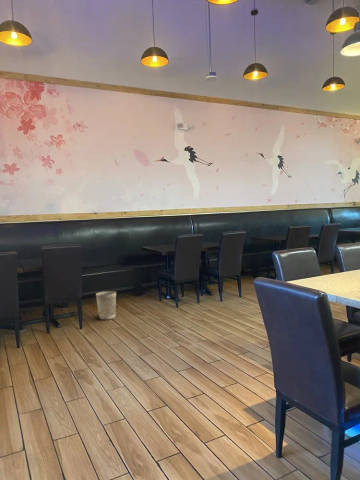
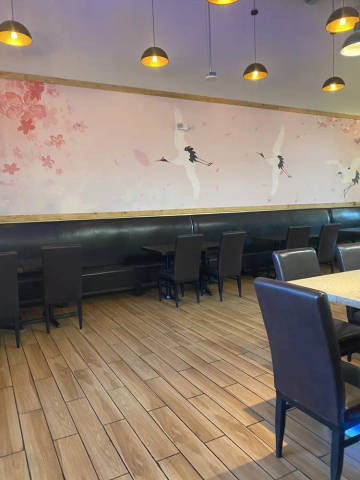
- wastebasket (106, 305)
